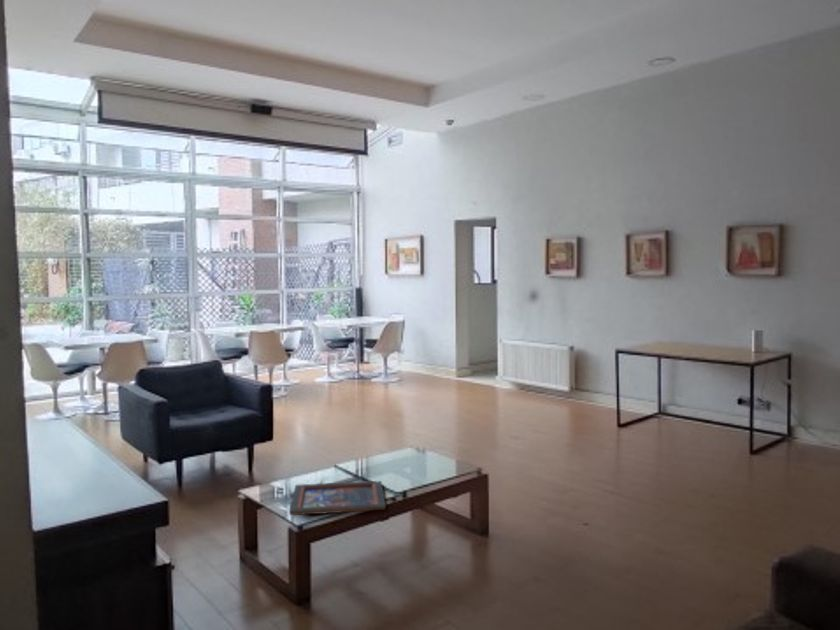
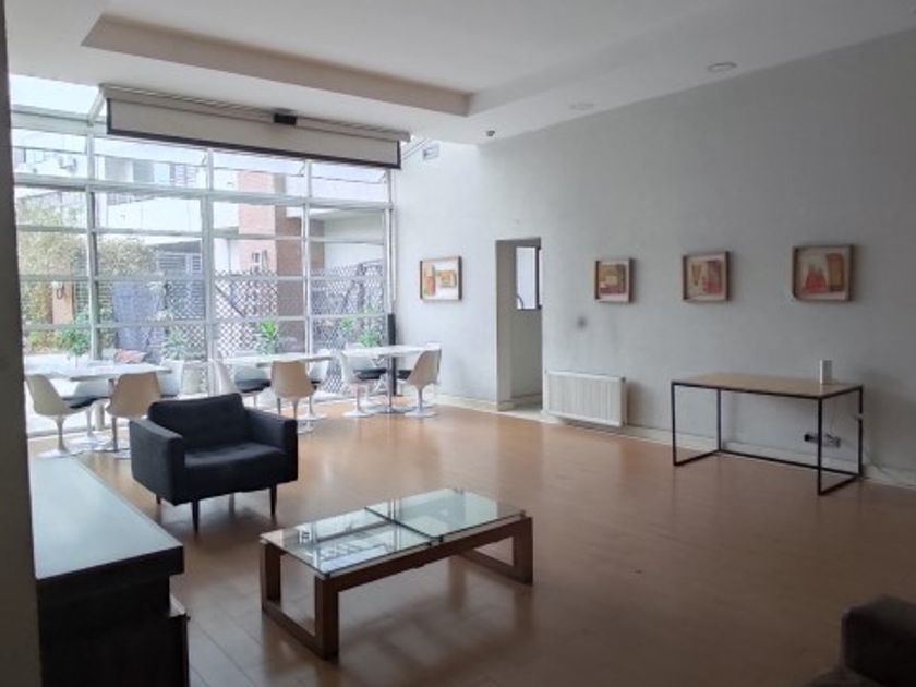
- religious icon (338, 496)
